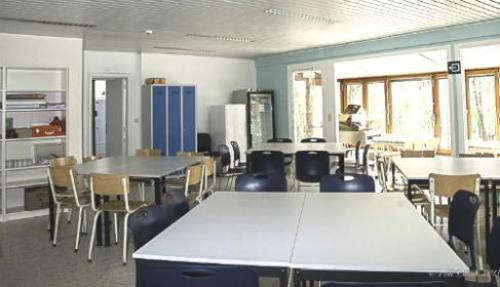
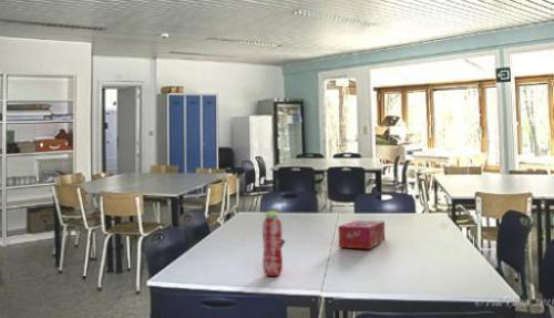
+ water bottle (273, 242)
+ tissue box (362, 233)
